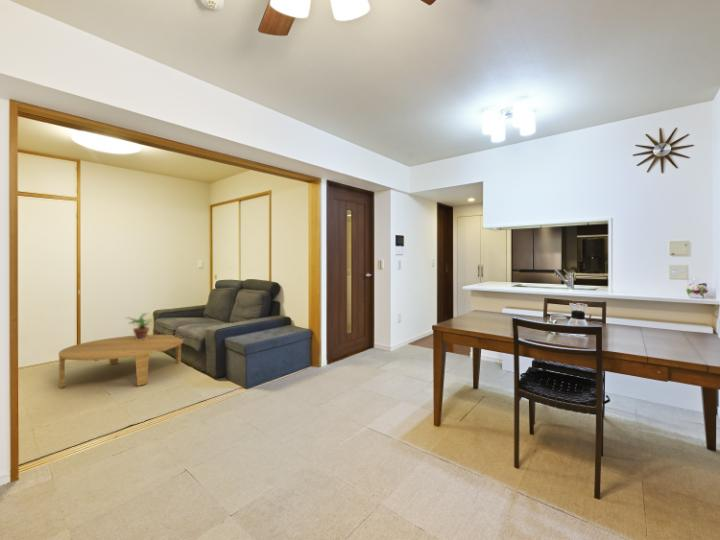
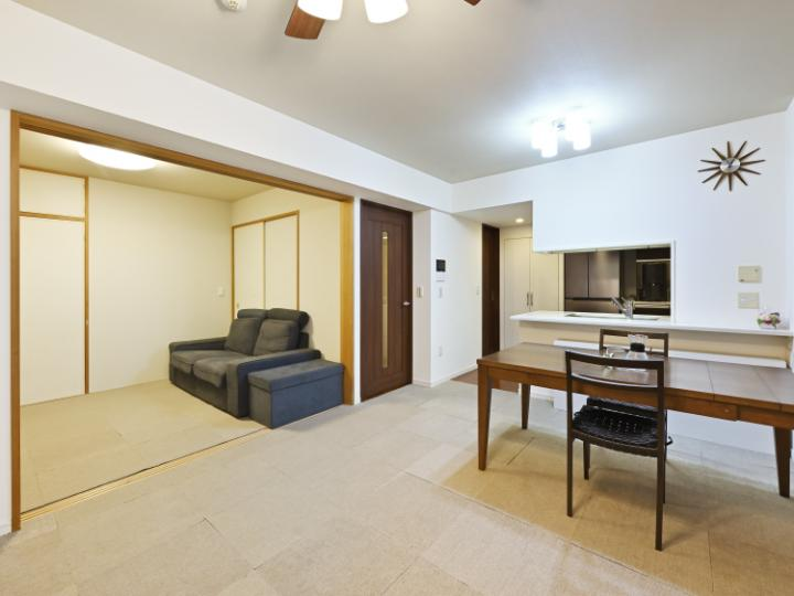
- potted plant (139, 326)
- coffee table (125, 357)
